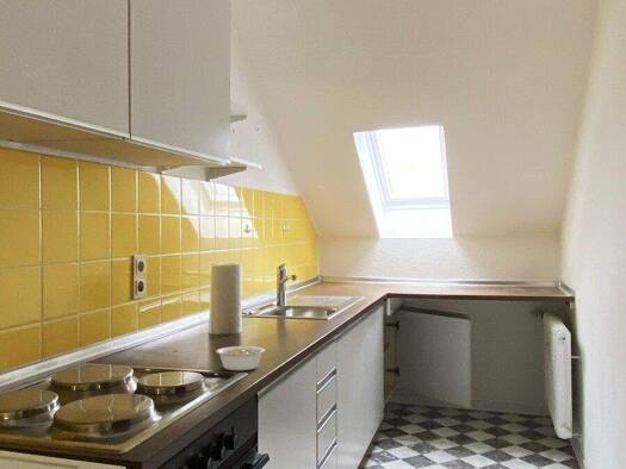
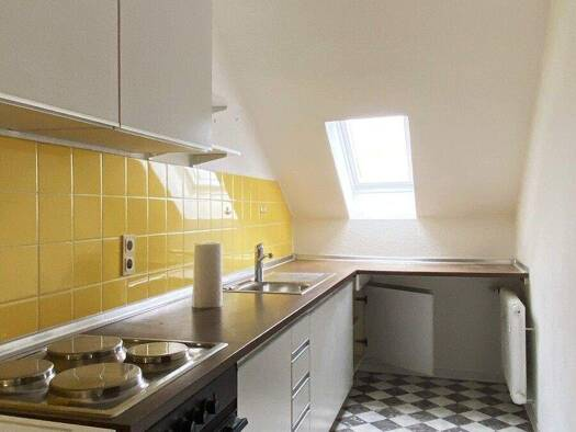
- legume (242, 357)
